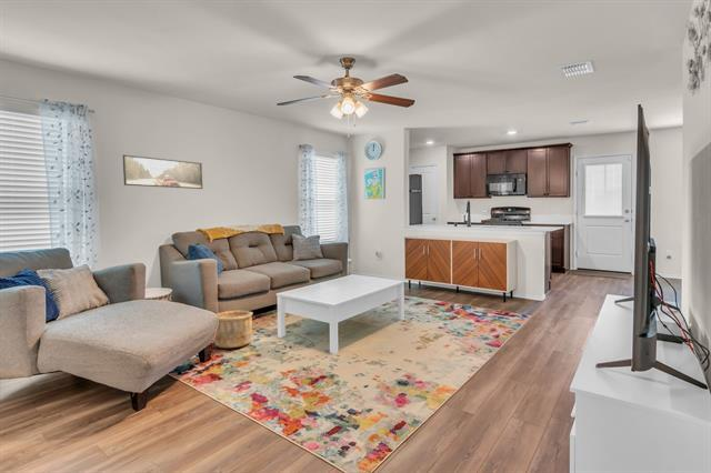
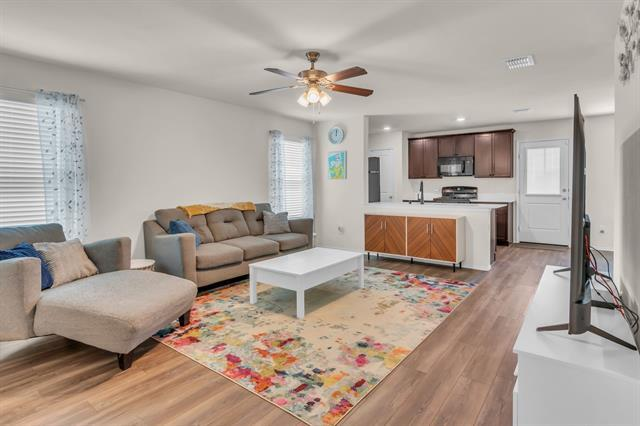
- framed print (166, 173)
- wooden bucket (232, 328)
